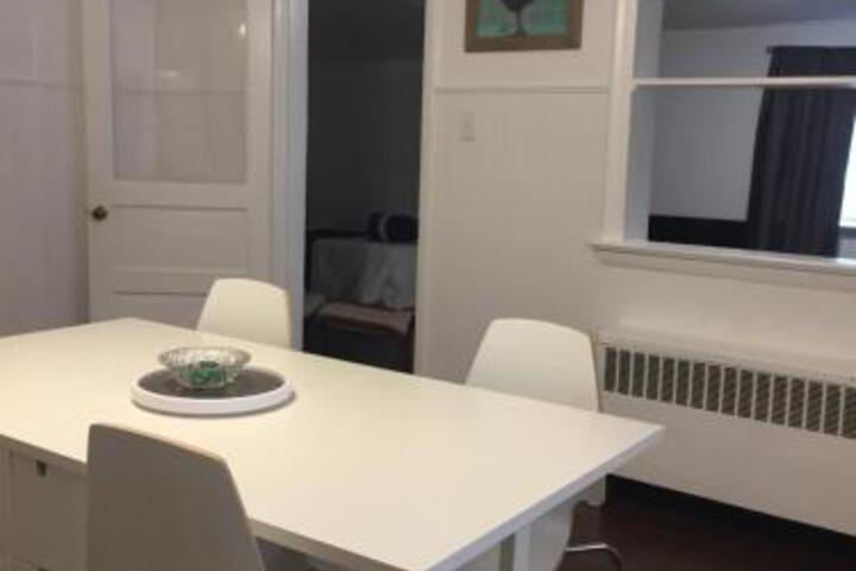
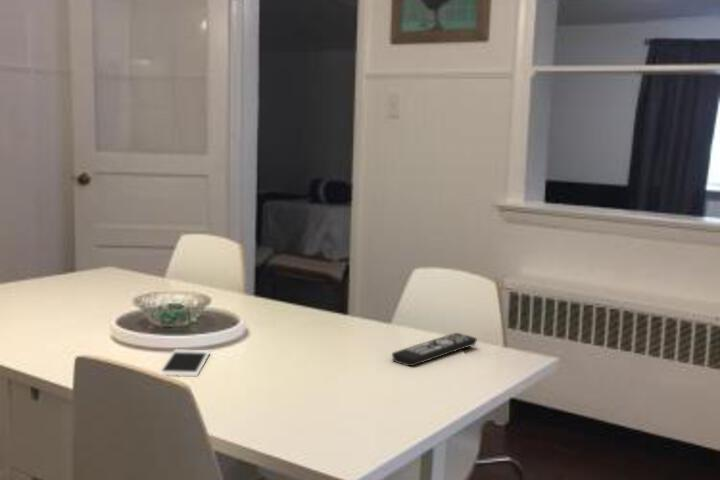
+ remote control (435, 349)
+ cell phone (185, 362)
